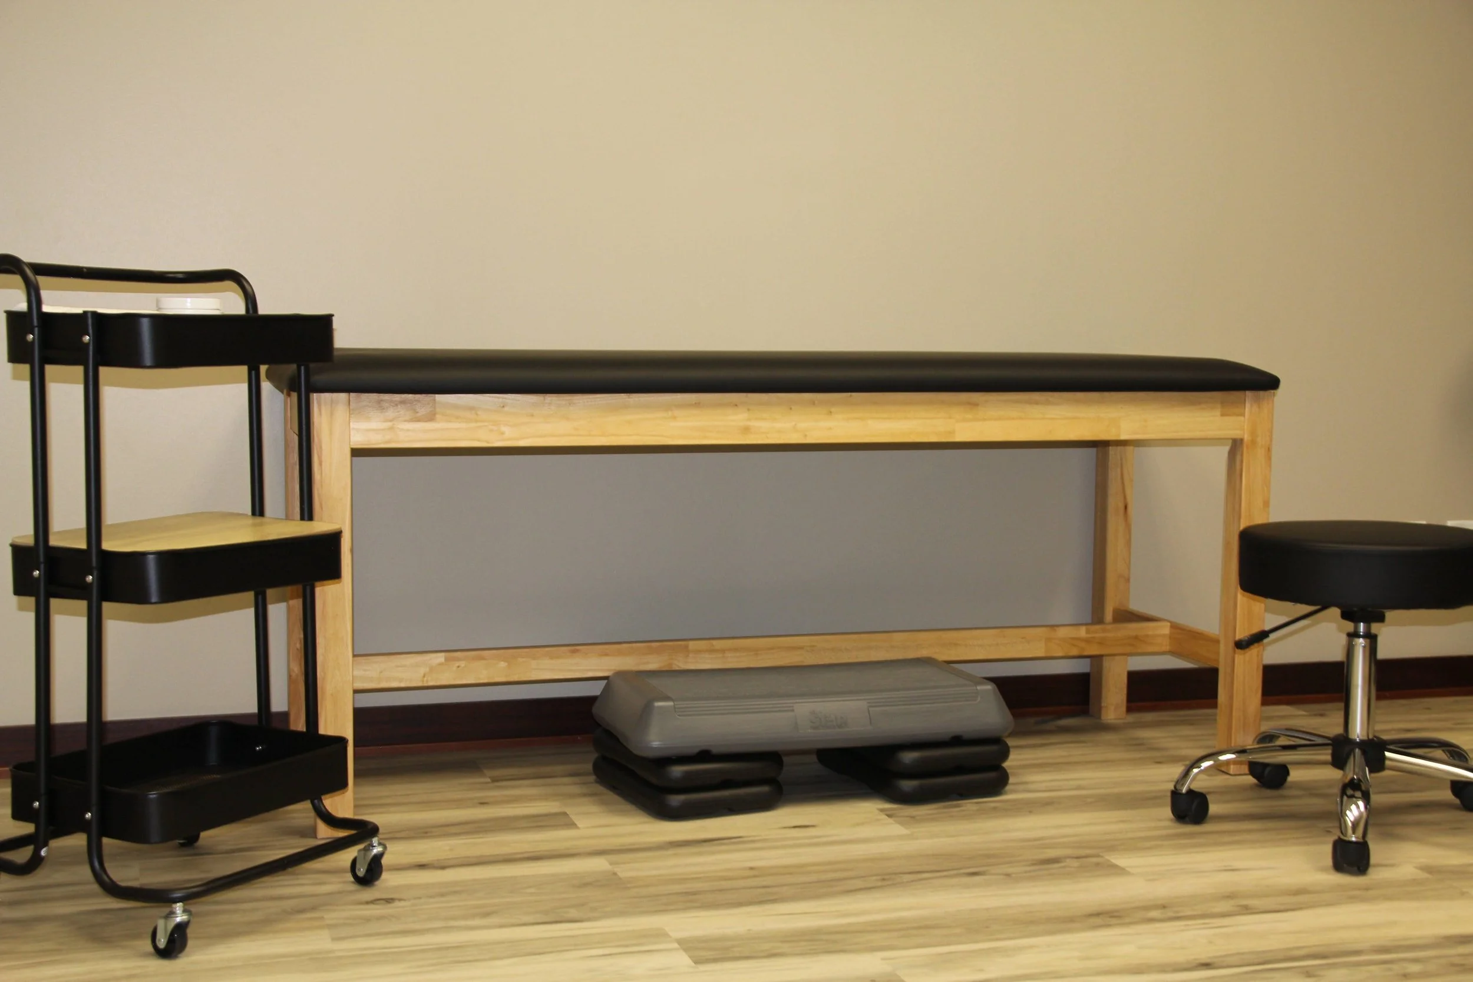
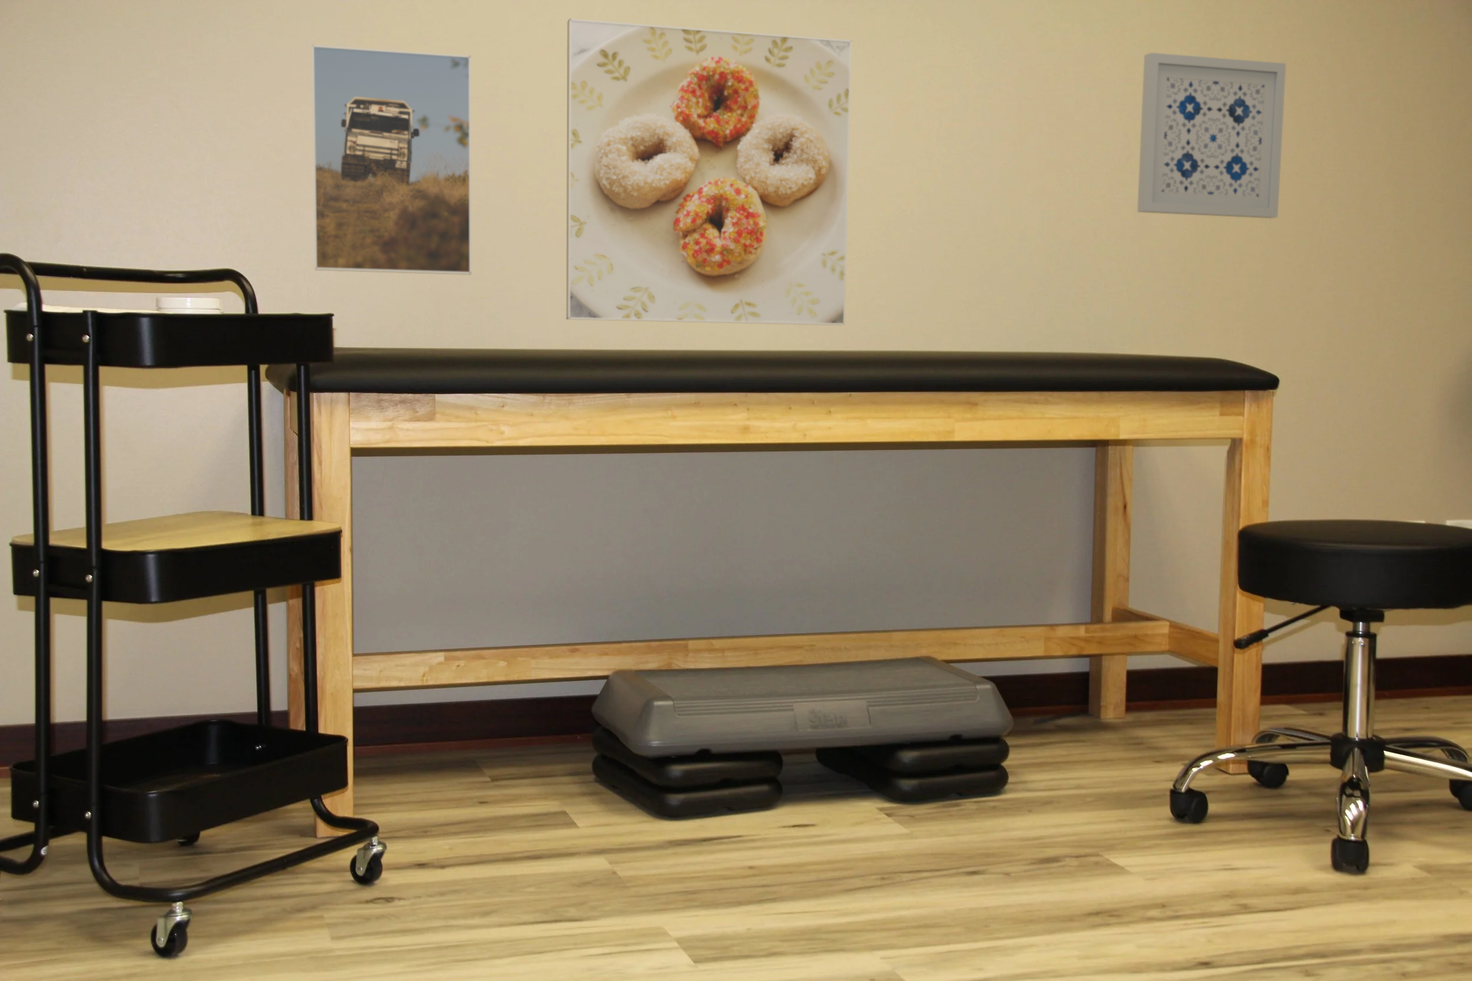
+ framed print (393, 162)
+ wall art (1211, 137)
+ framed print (710, 177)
